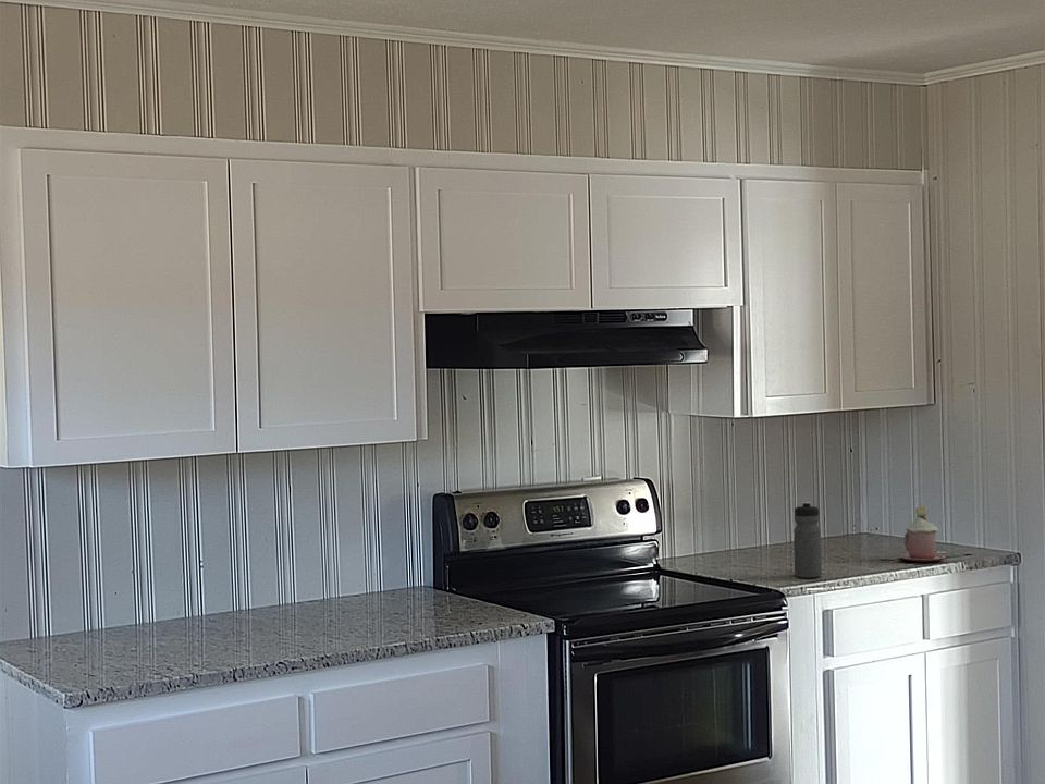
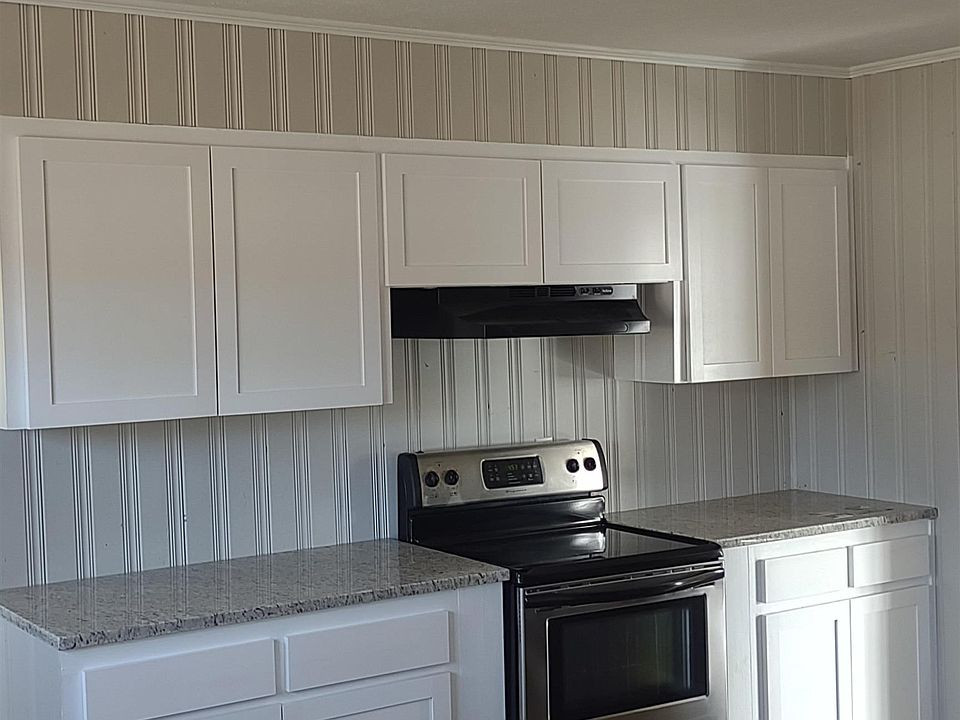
- mug (921, 532)
- water bottle (807, 538)
